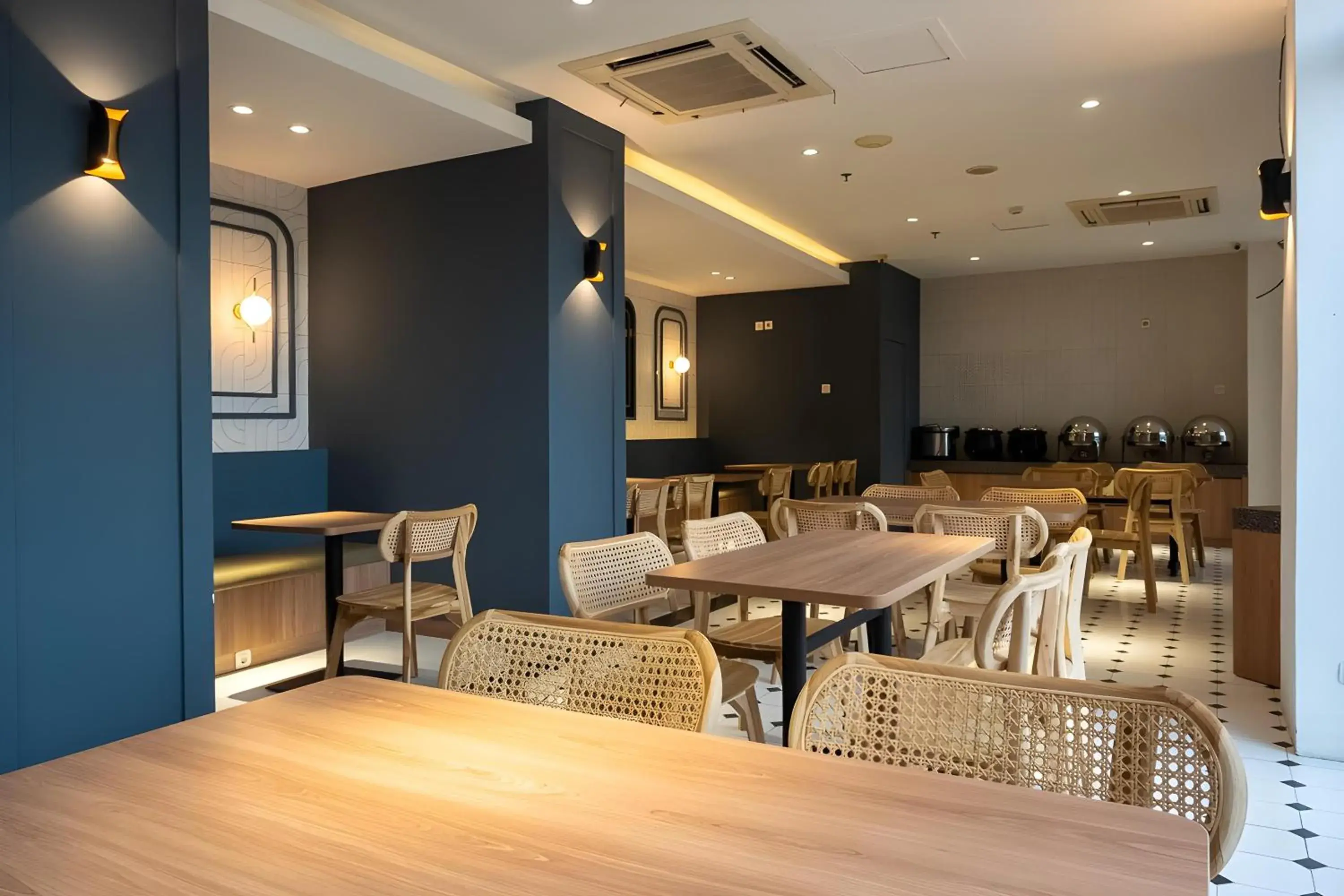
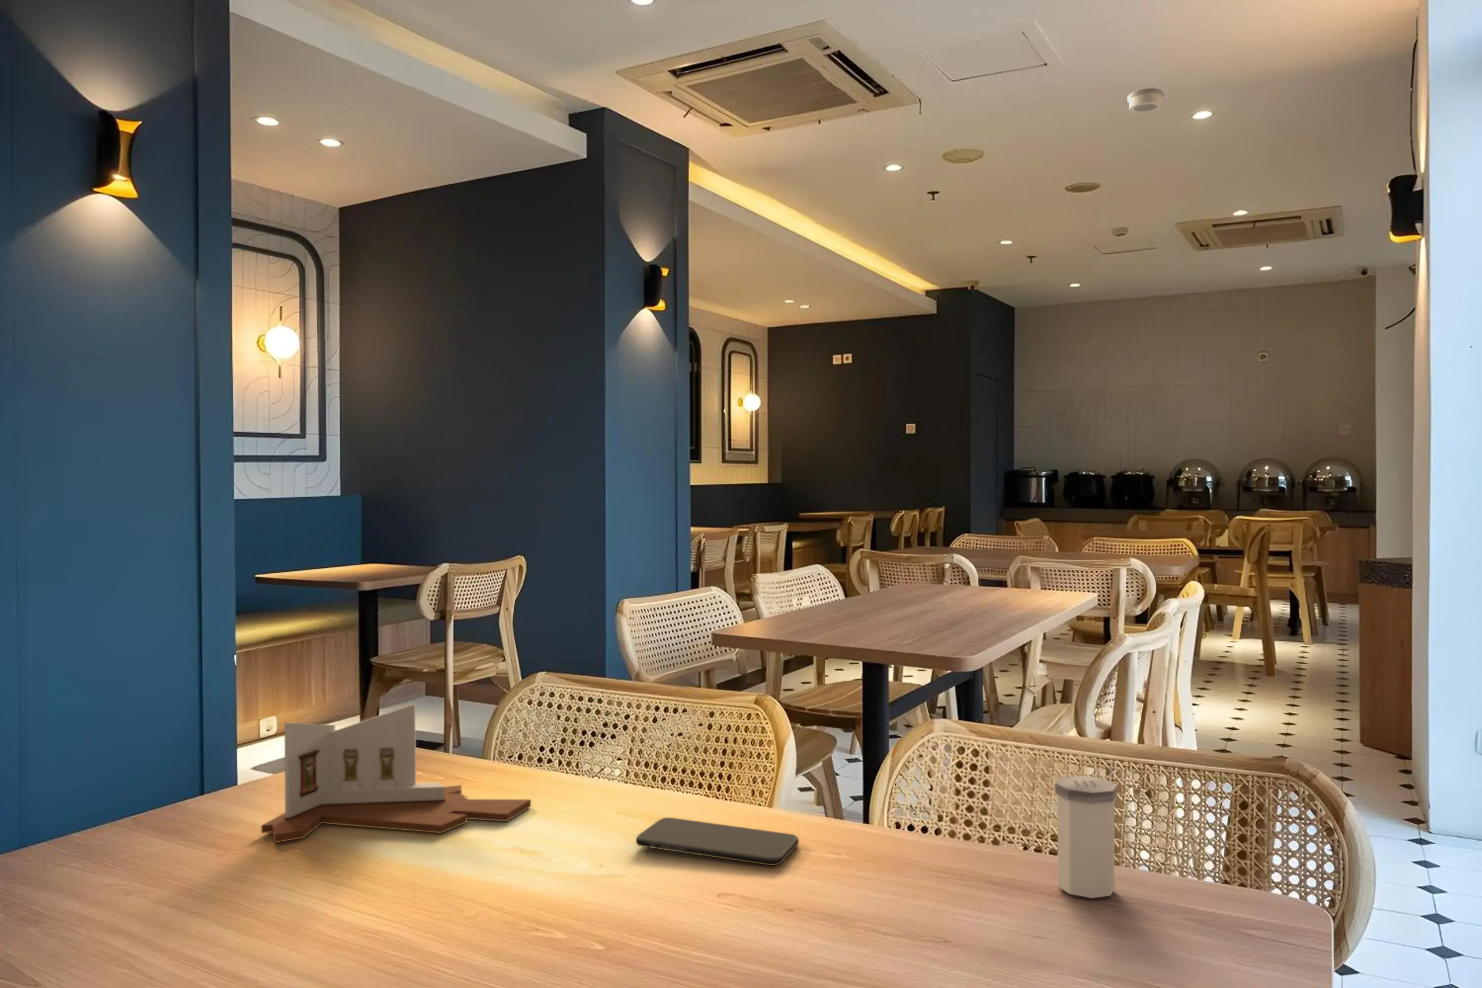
+ salt shaker (1086, 836)
+ smoke detector (1145, 99)
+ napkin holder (390, 764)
+ smartphone (717, 840)
